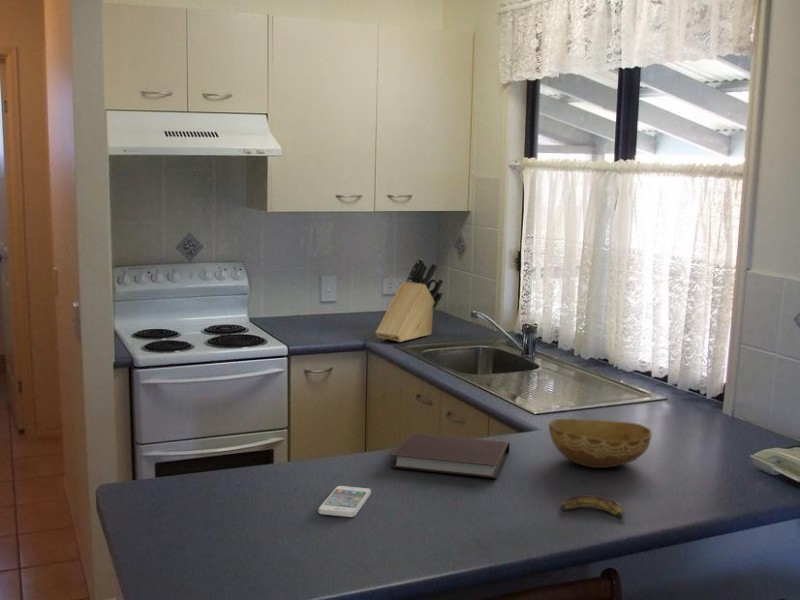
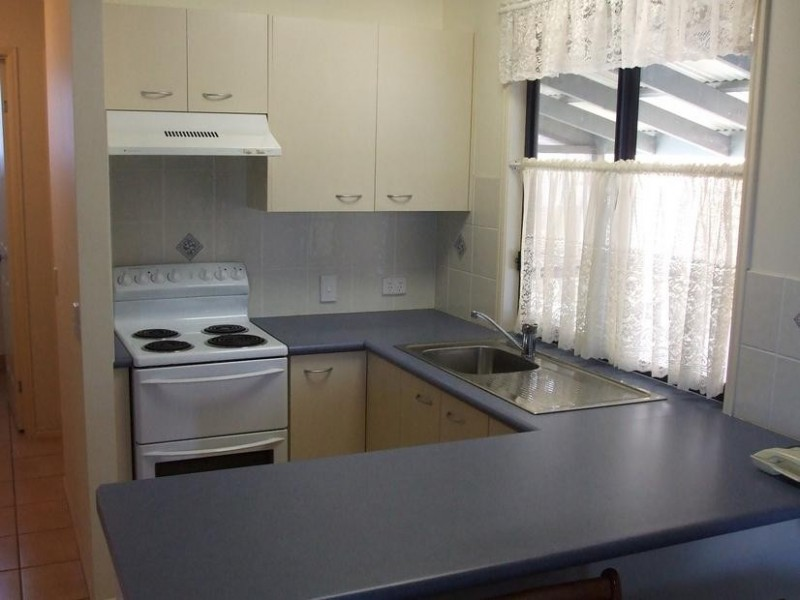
- banana (592, 506)
- smartphone (345, 500)
- knife block (411, 298)
- notebook (451, 453)
- bowl (598, 444)
